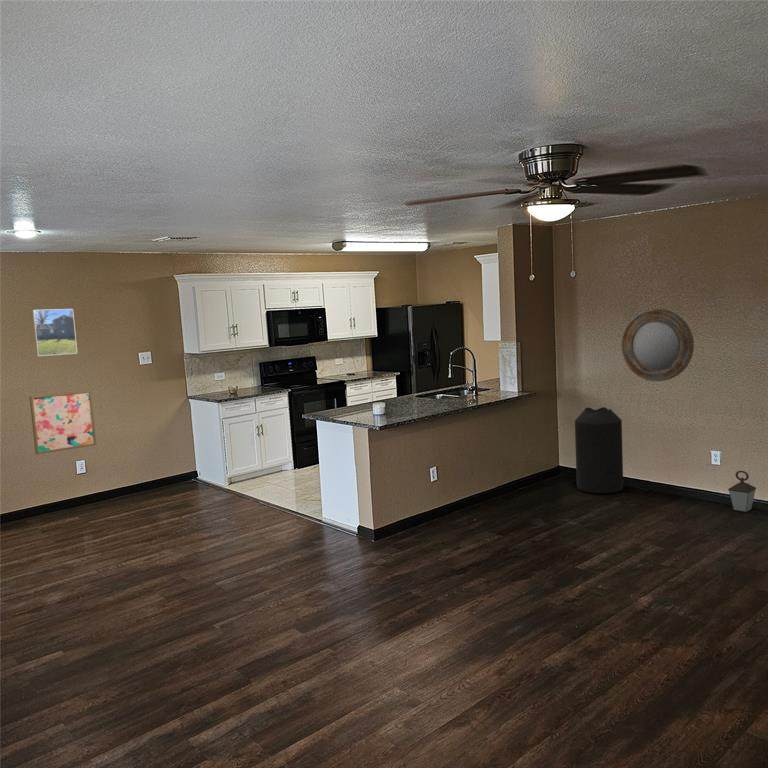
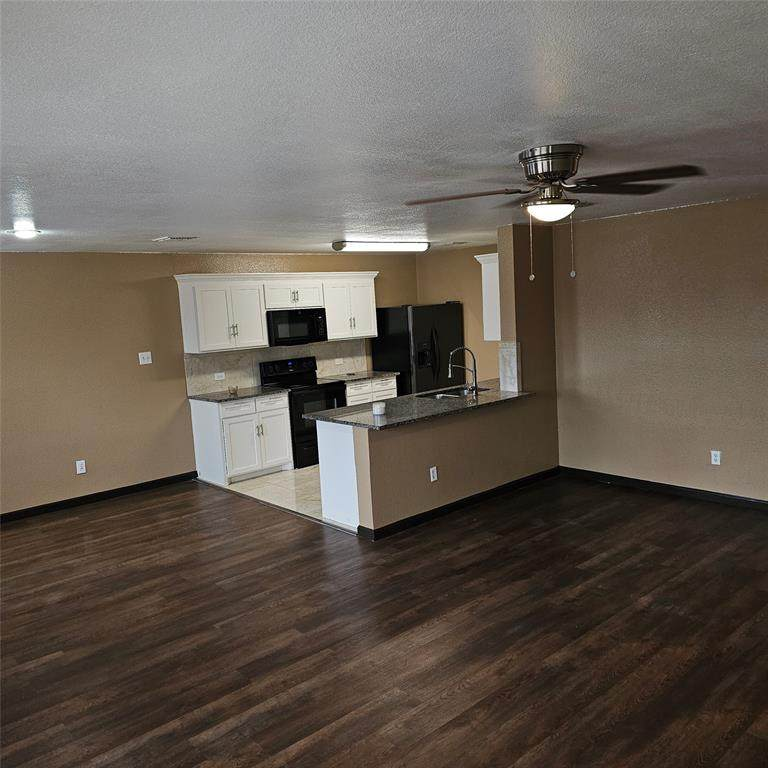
- wall art (63, 421)
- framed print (55, 332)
- home mirror (656, 345)
- lantern (742, 490)
- trash can (598, 448)
